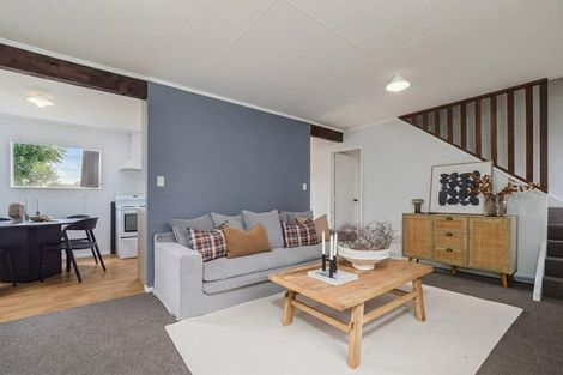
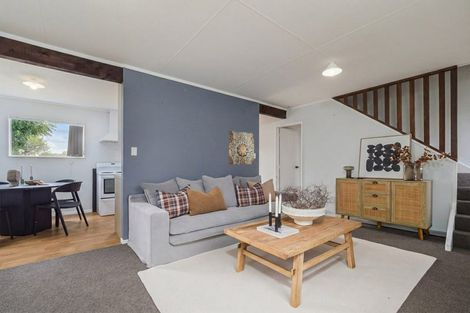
+ wall art (241, 148)
